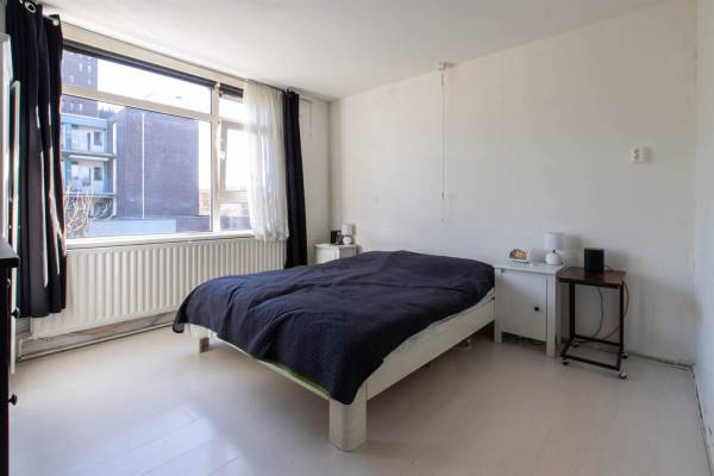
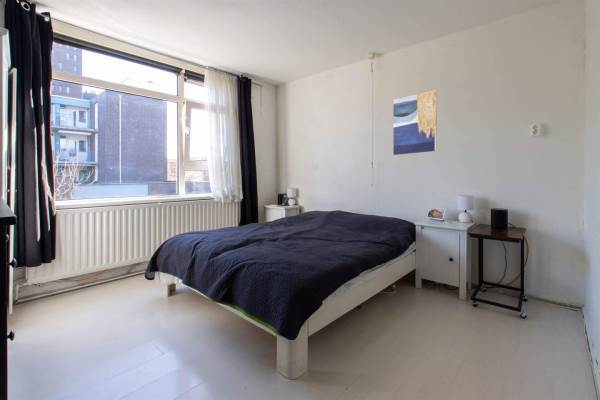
+ wall art (414, 124)
